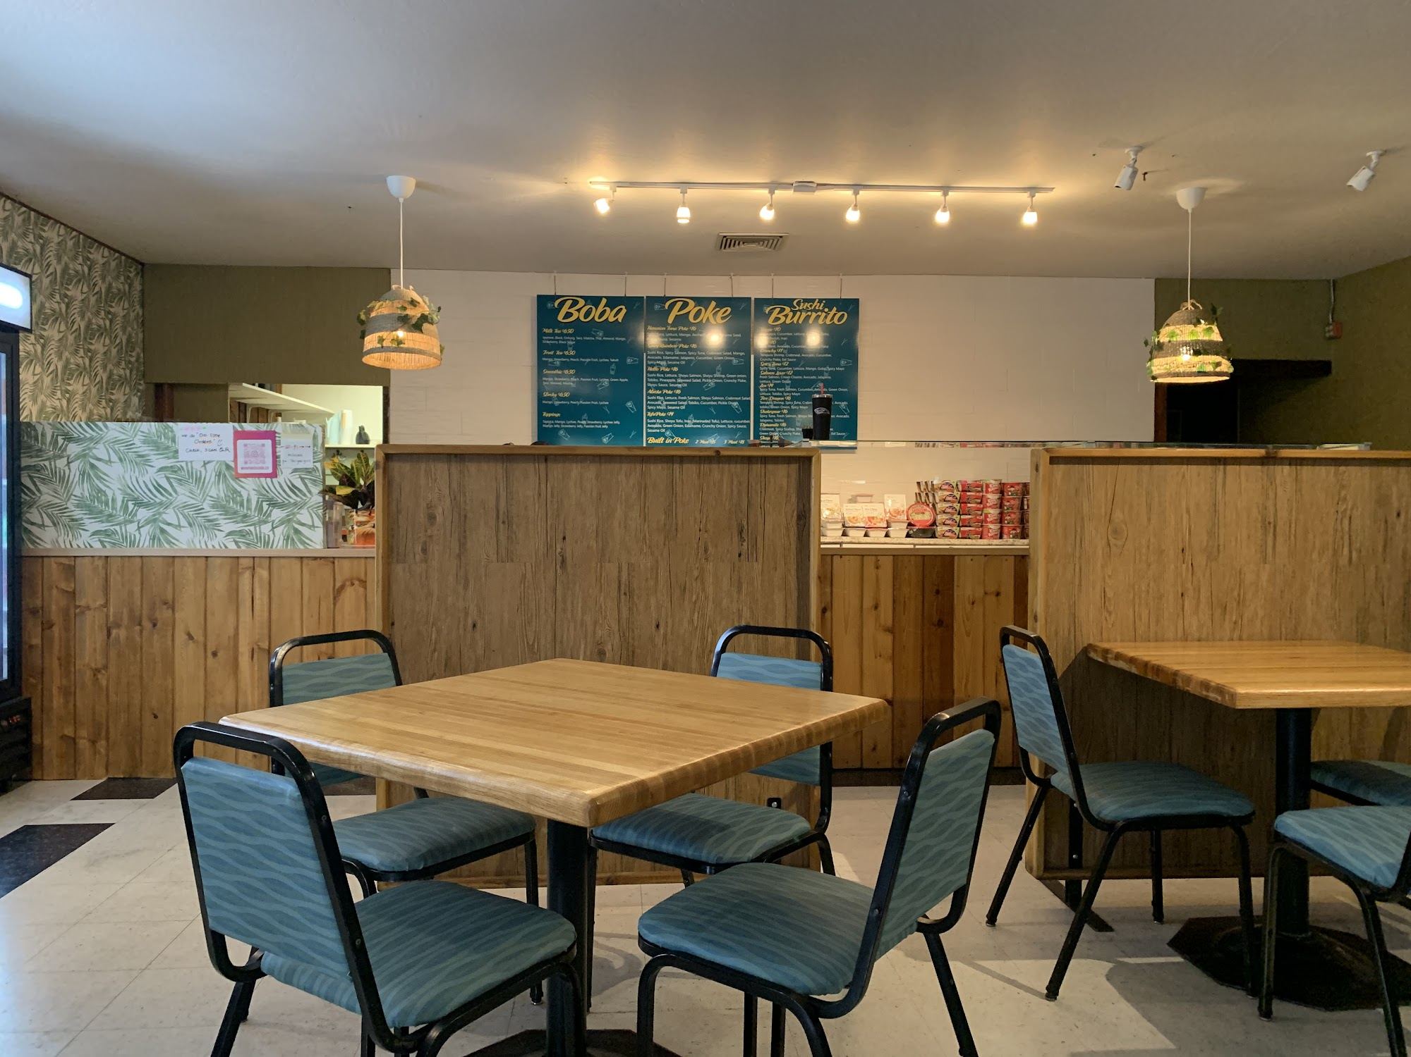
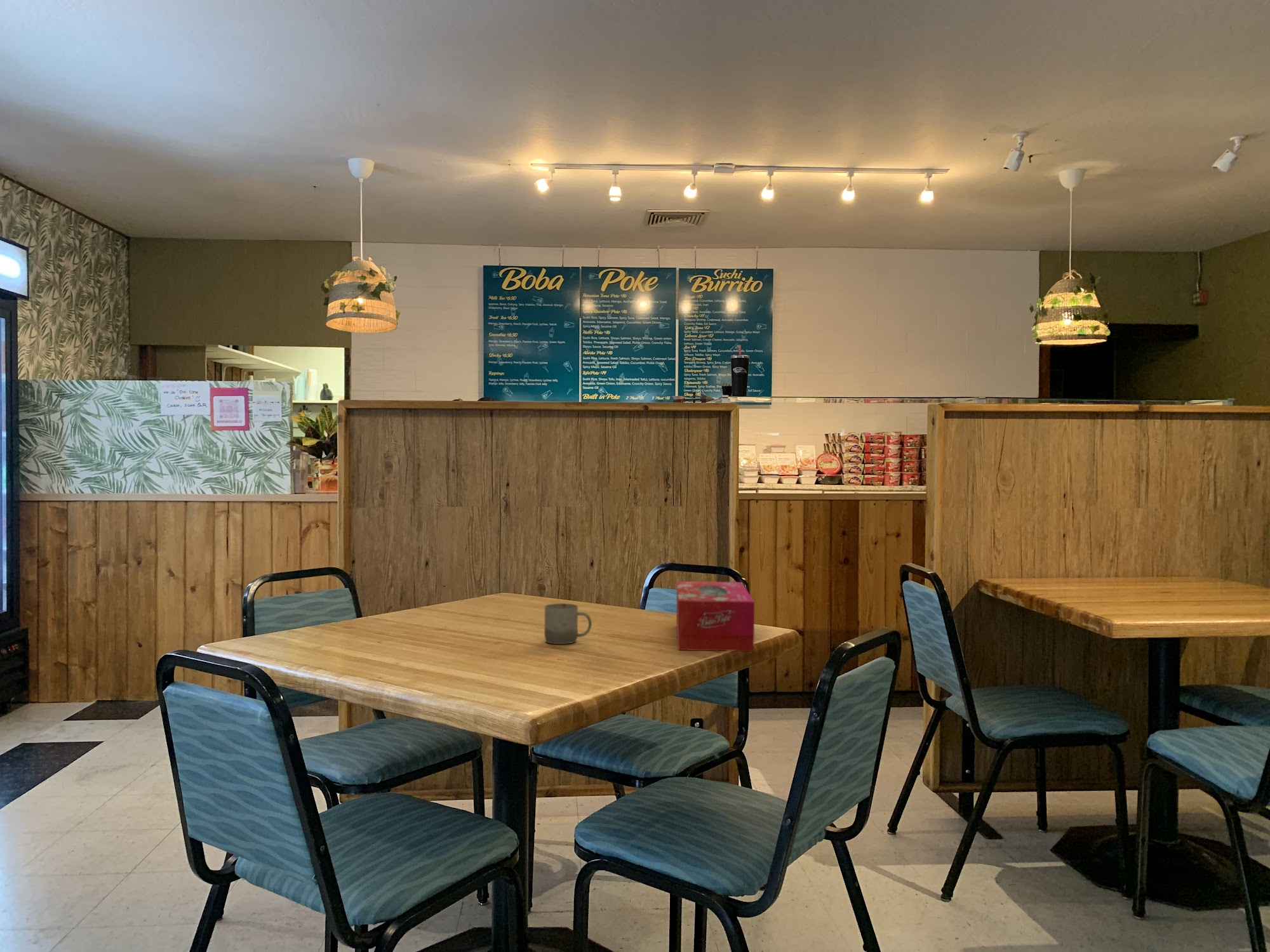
+ tissue box (712, 613)
+ cup (568, 623)
